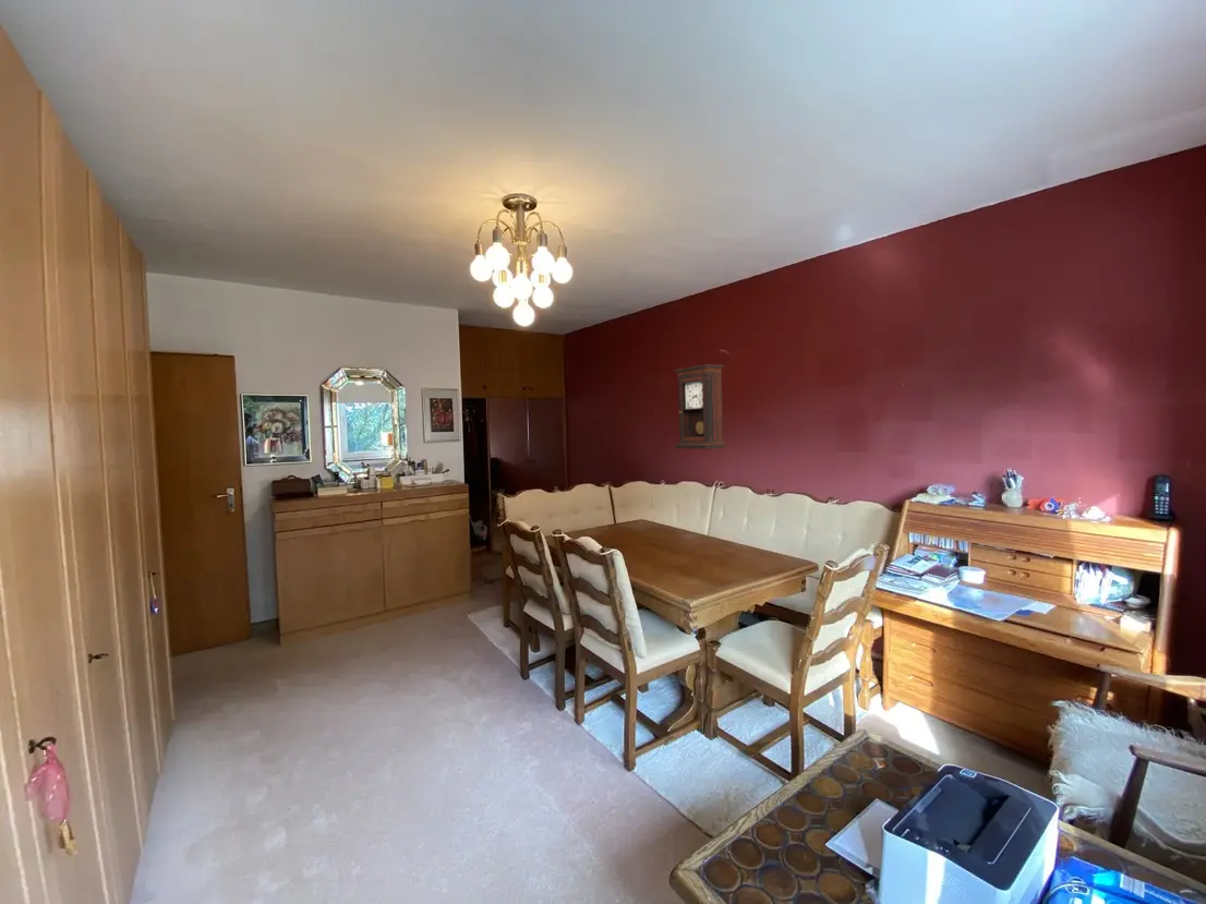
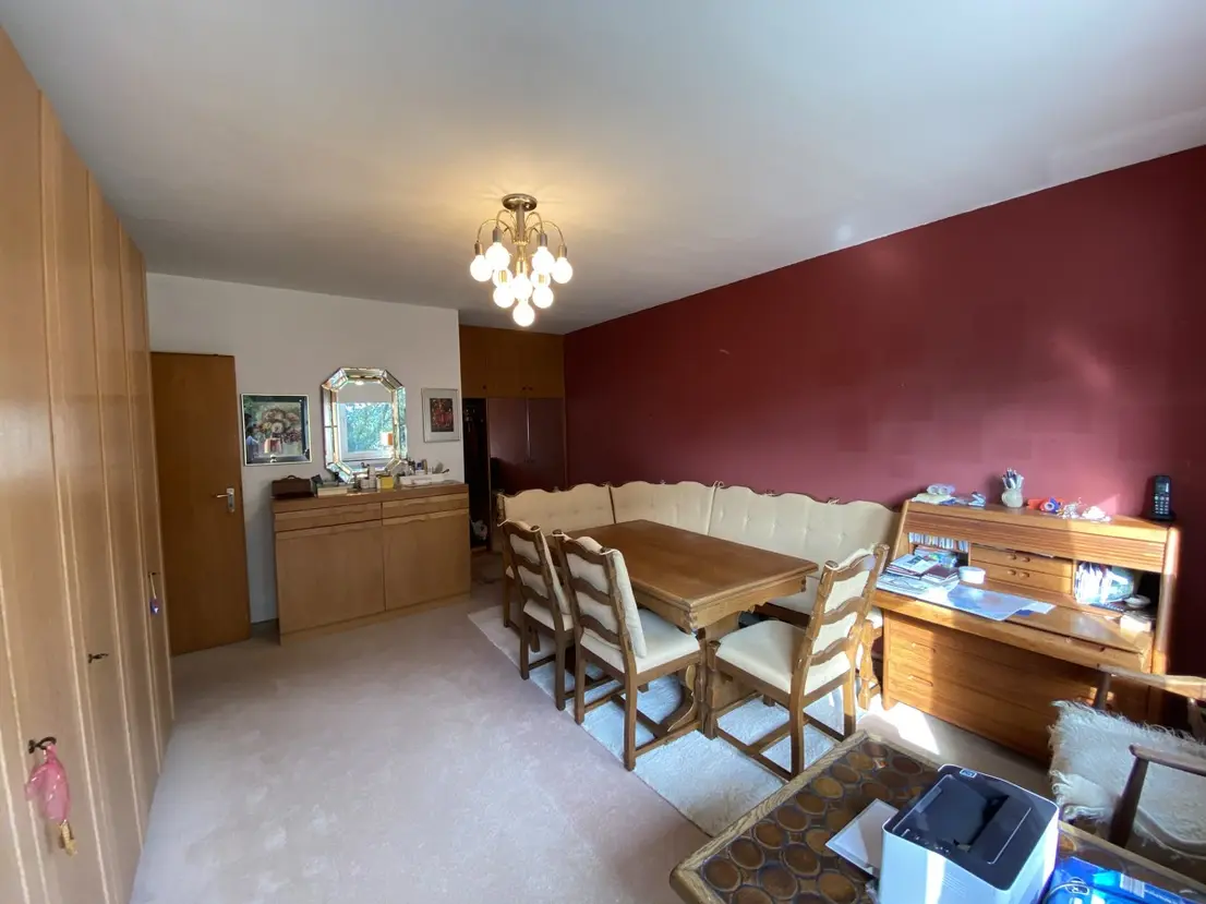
- pendulum clock (697, 408)
